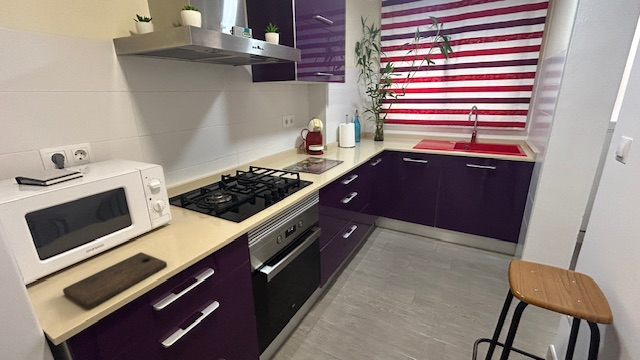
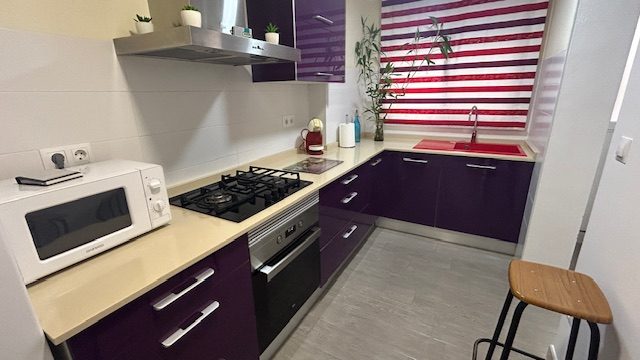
- cutting board (118, 276)
